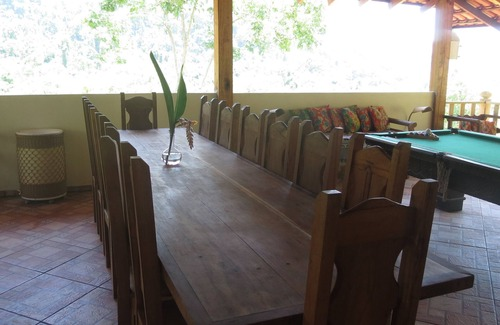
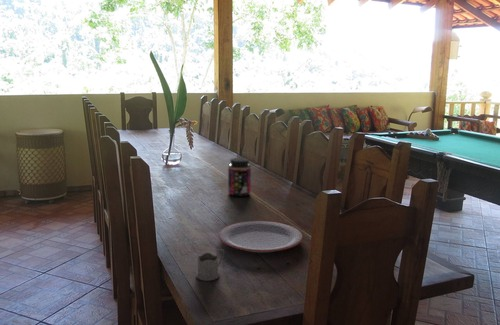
+ tea glass holder (210, 259)
+ plate (260, 237)
+ jar (239, 176)
